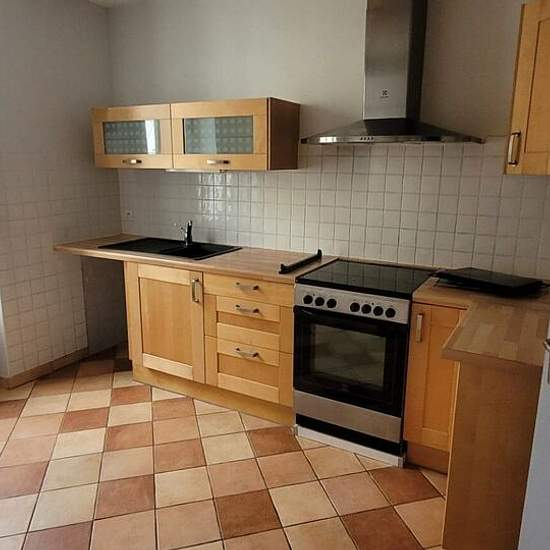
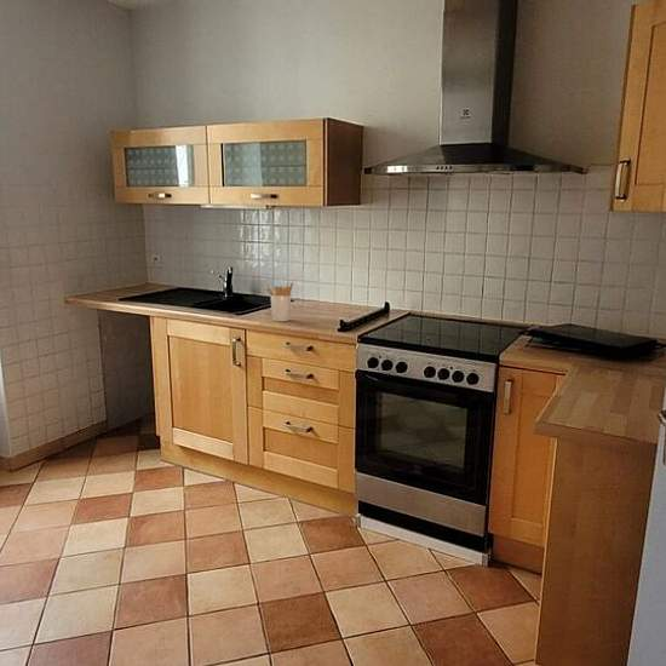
+ utensil holder (281, 302)
